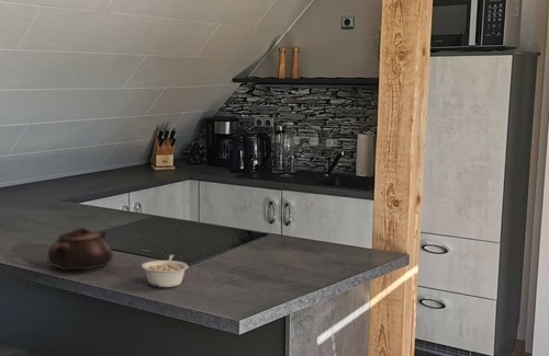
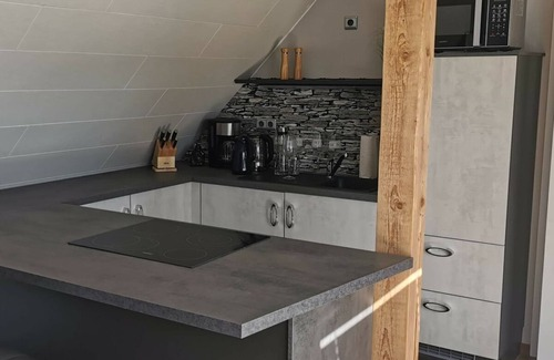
- legume (164, 272)
- teapot (78, 246)
